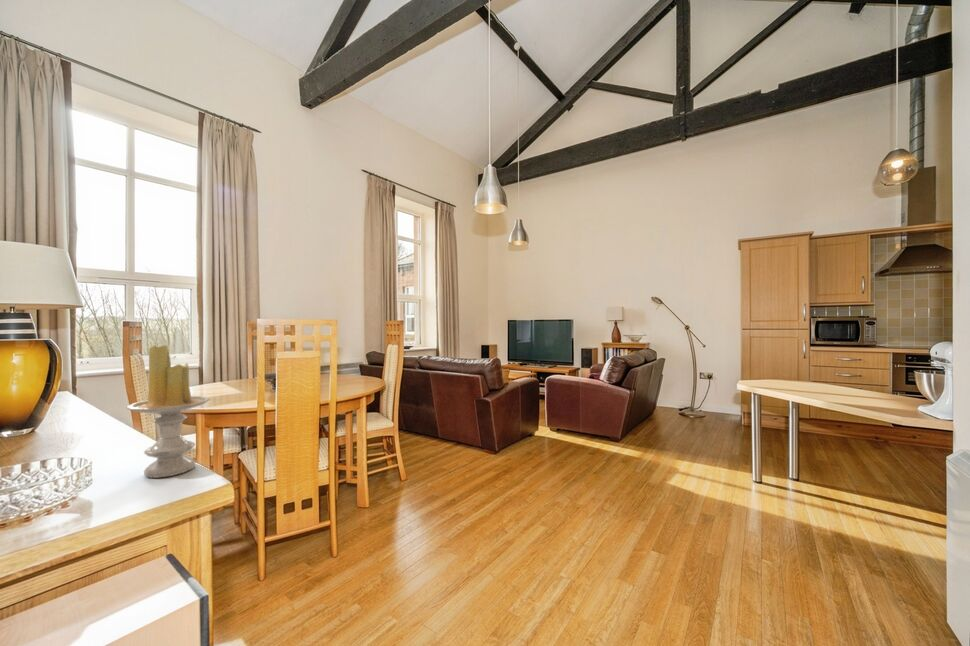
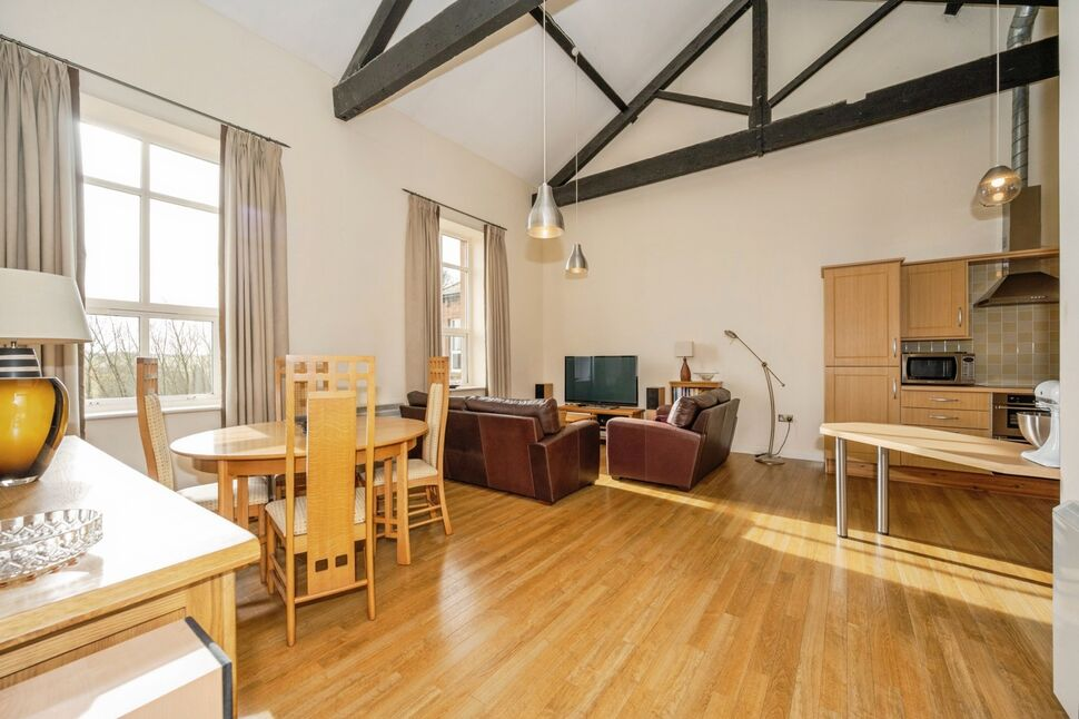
- candle (170, 406)
